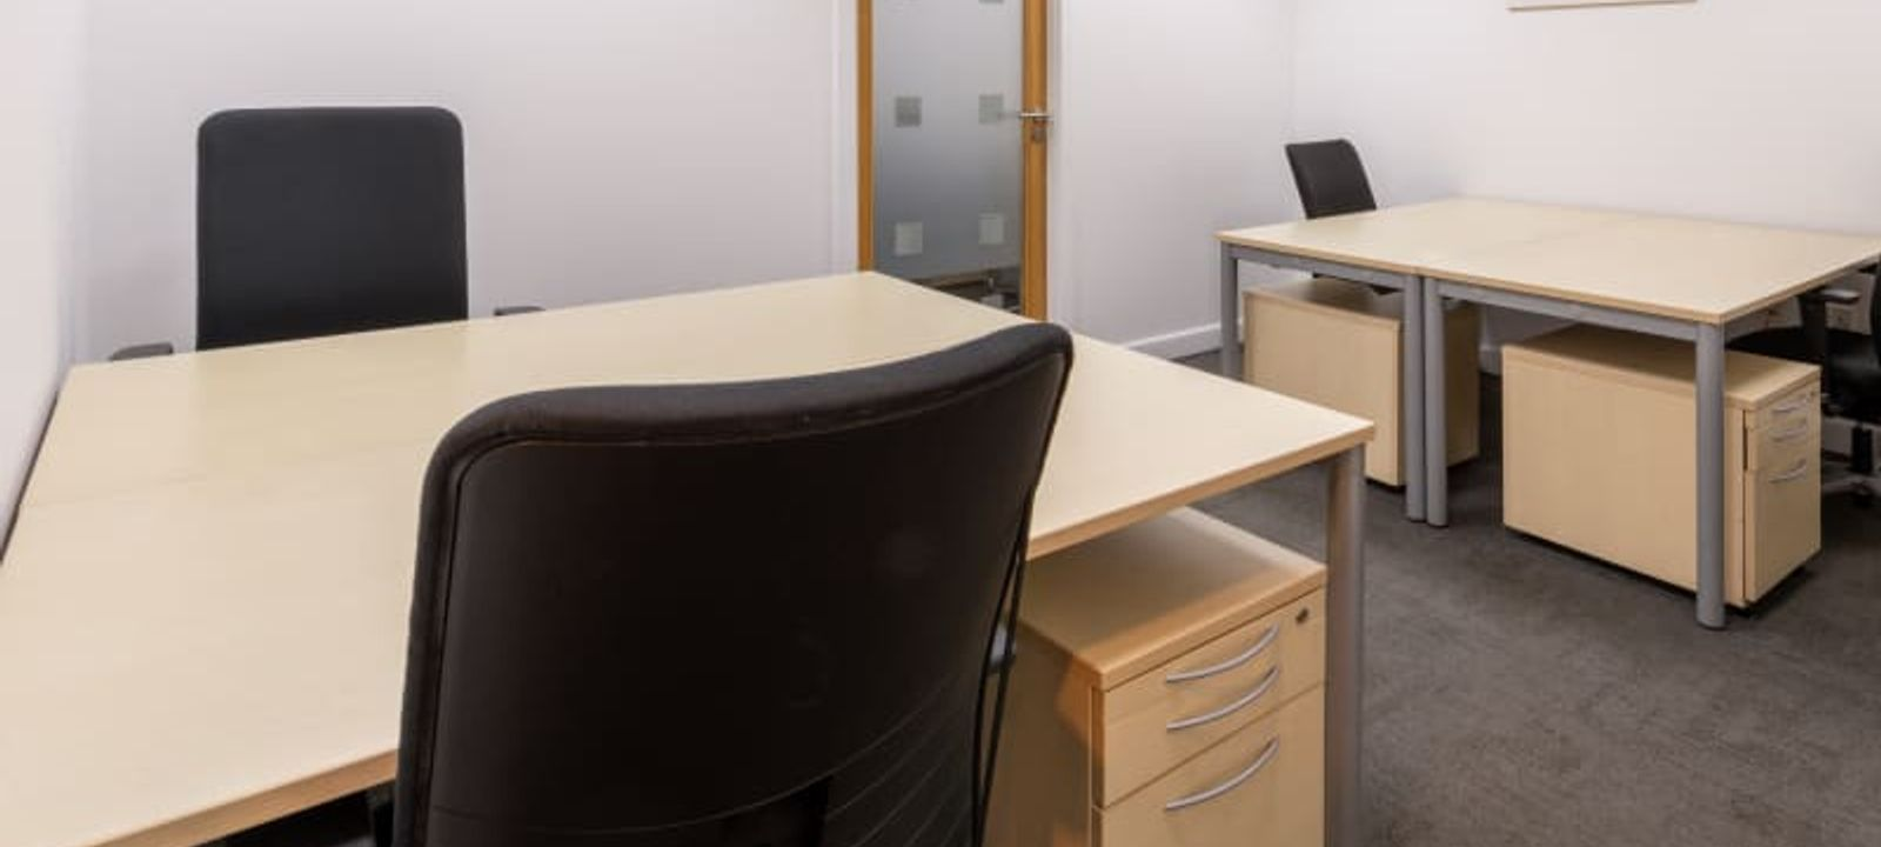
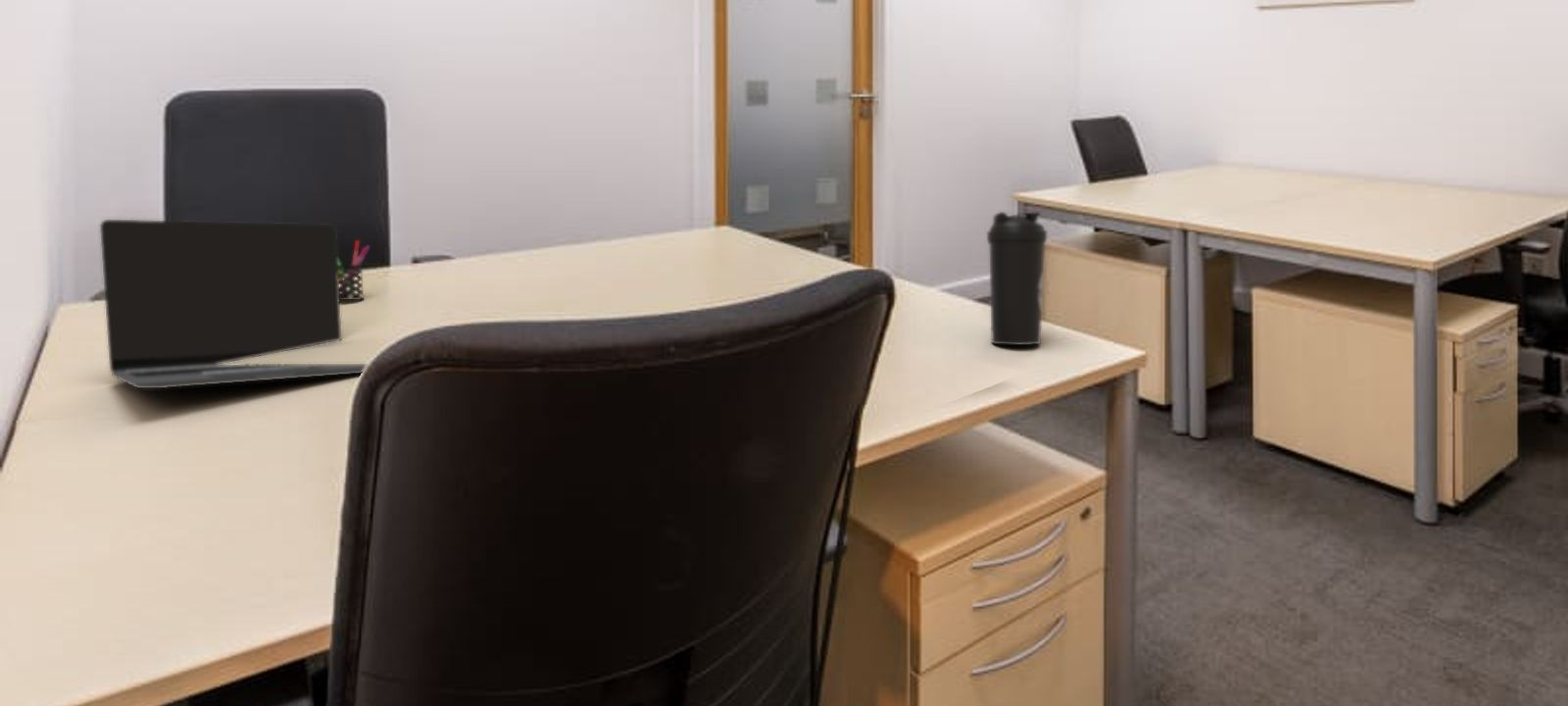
+ pen holder (346, 270)
+ water bottle (1016, 277)
+ laptop (248, 297)
